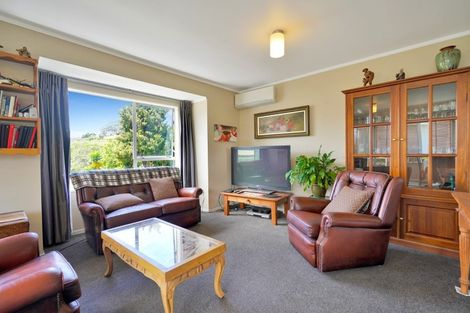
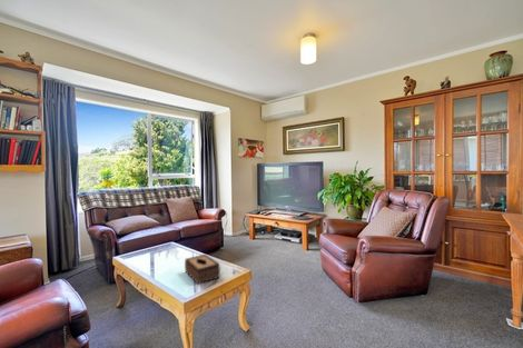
+ tissue box (201, 268)
